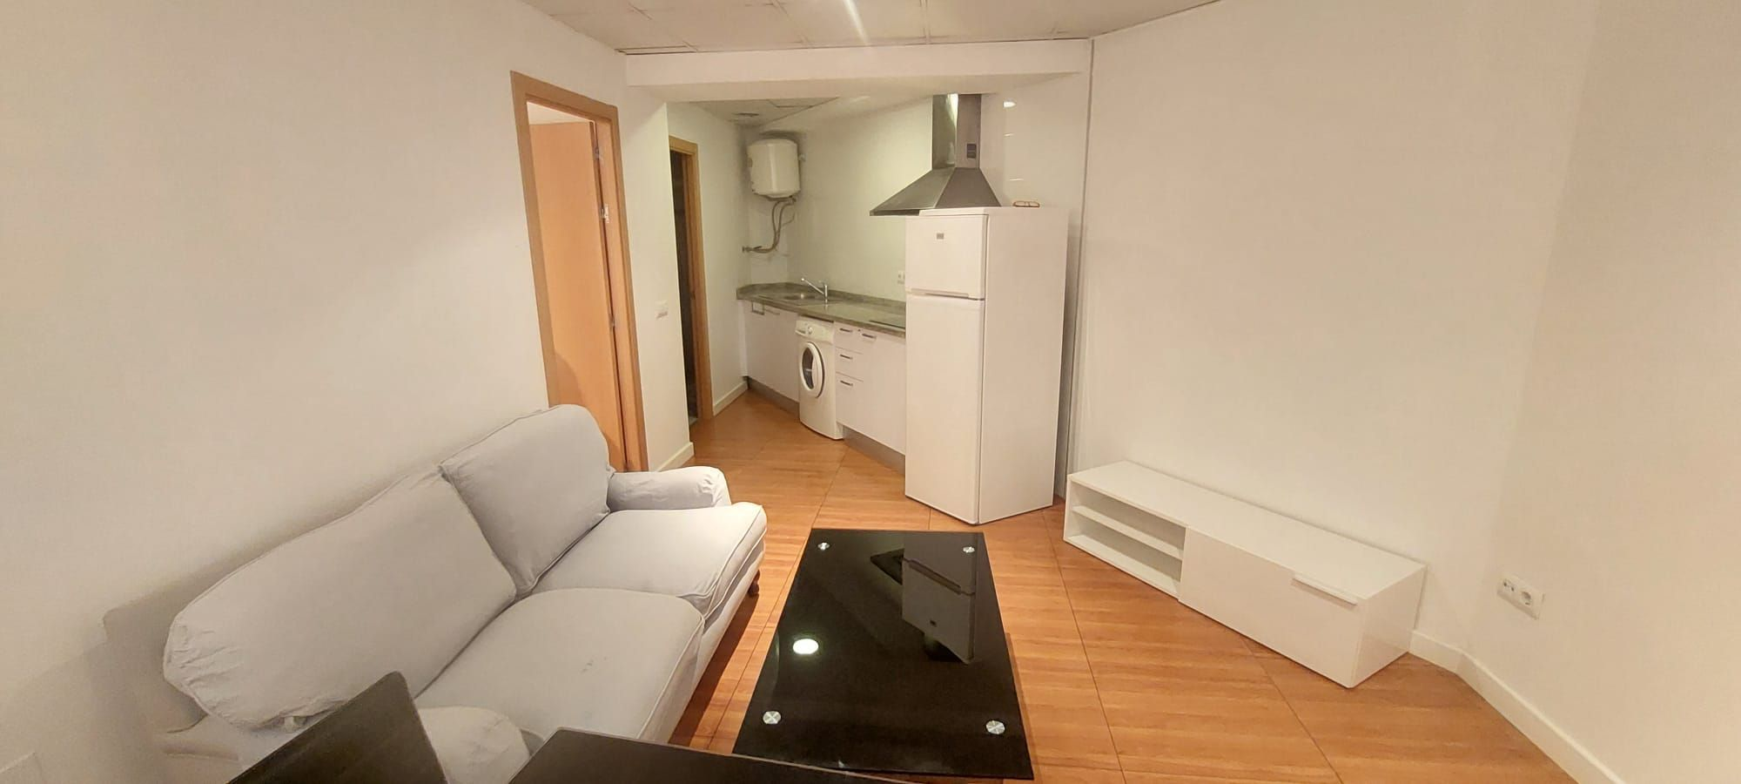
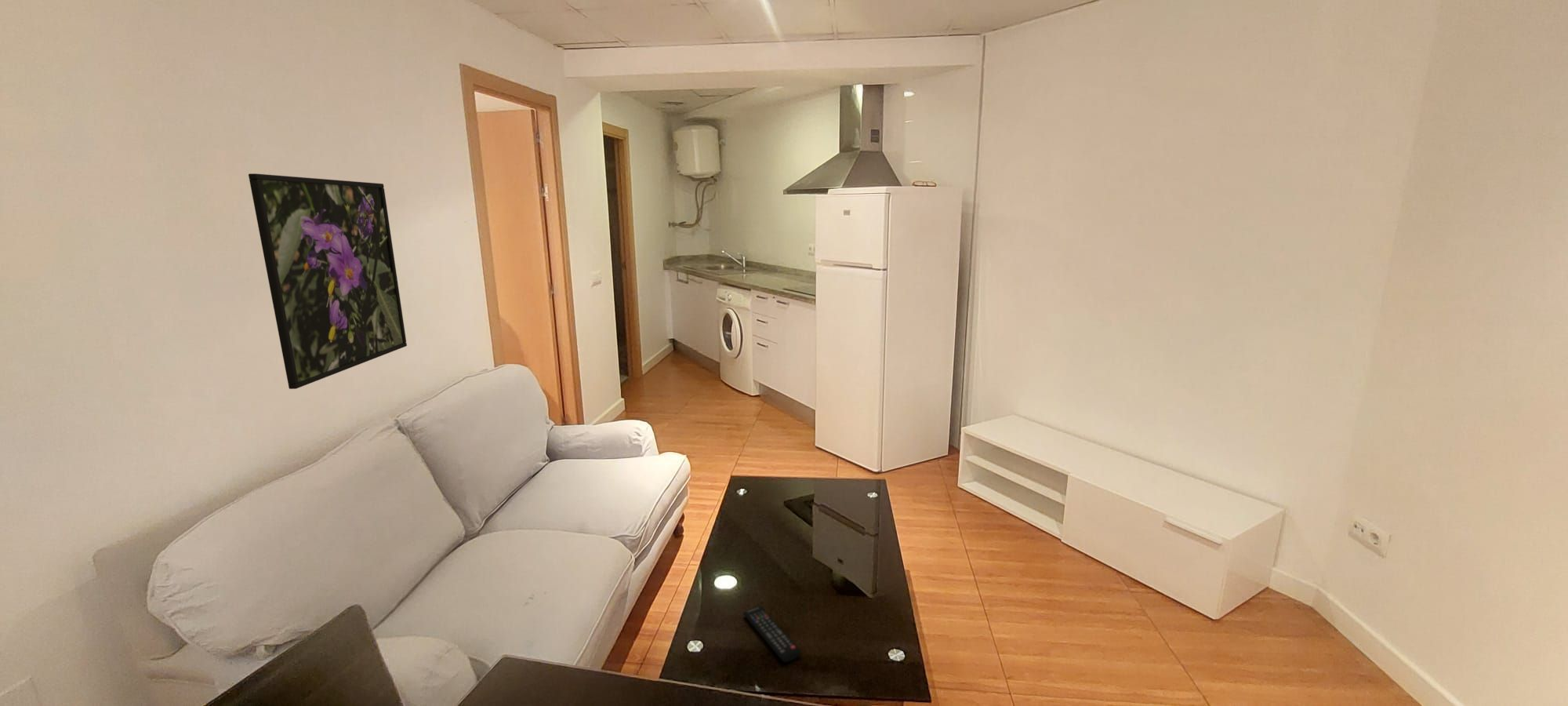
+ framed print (341, 275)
+ remote control (770, 632)
